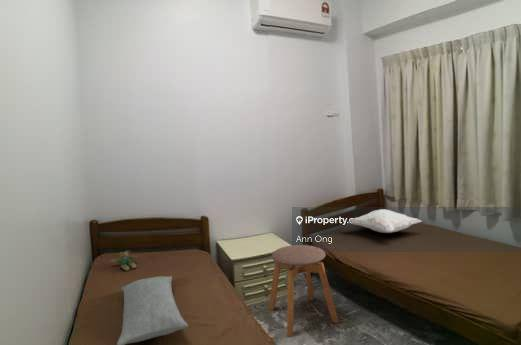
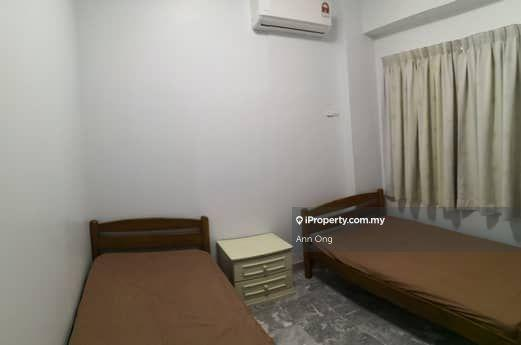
- pillow (150, 304)
- teddy bear (124, 260)
- decorative pillow (384, 221)
- stool (293, 283)
